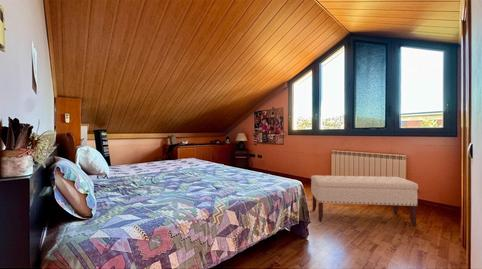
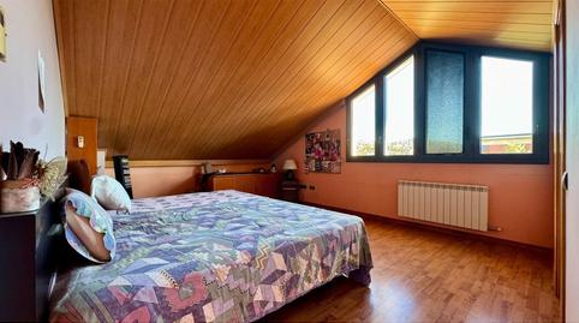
- bench (359, 197)
